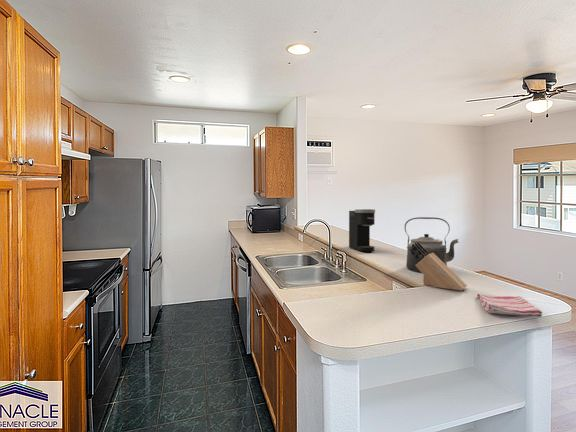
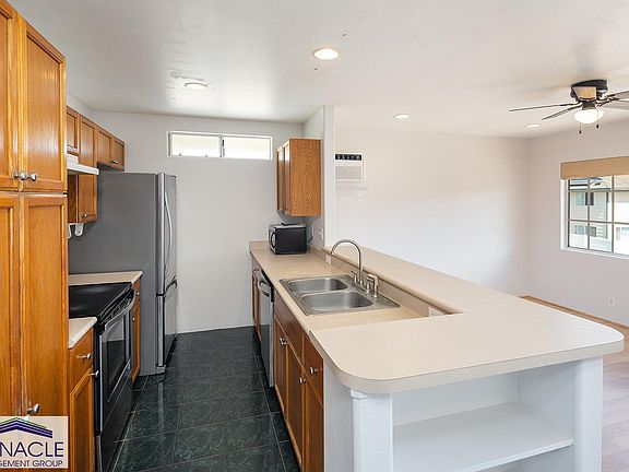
- kettle (430, 243)
- dish towel (506, 302)
- coffee maker (361, 229)
- knife block (436, 264)
